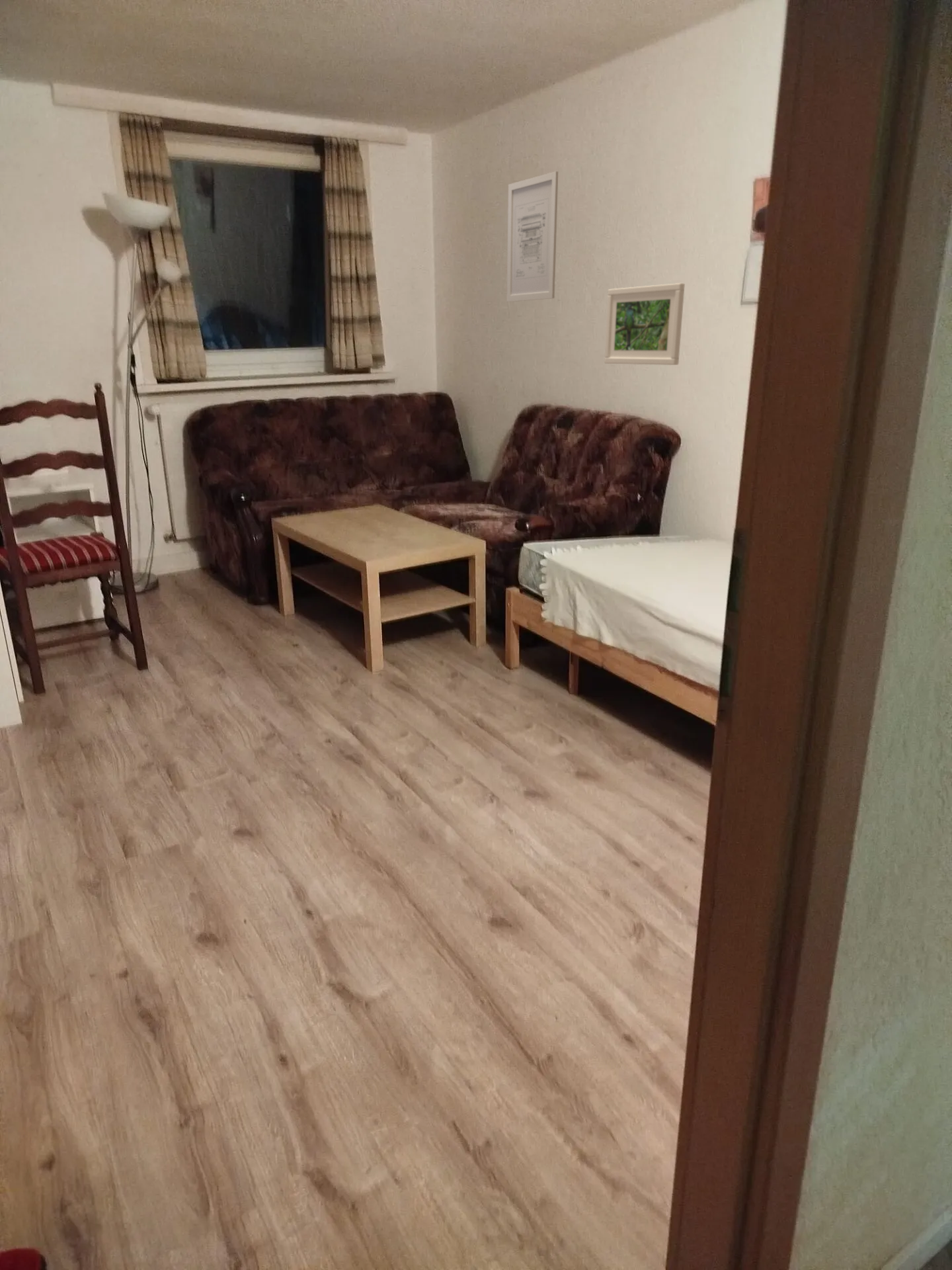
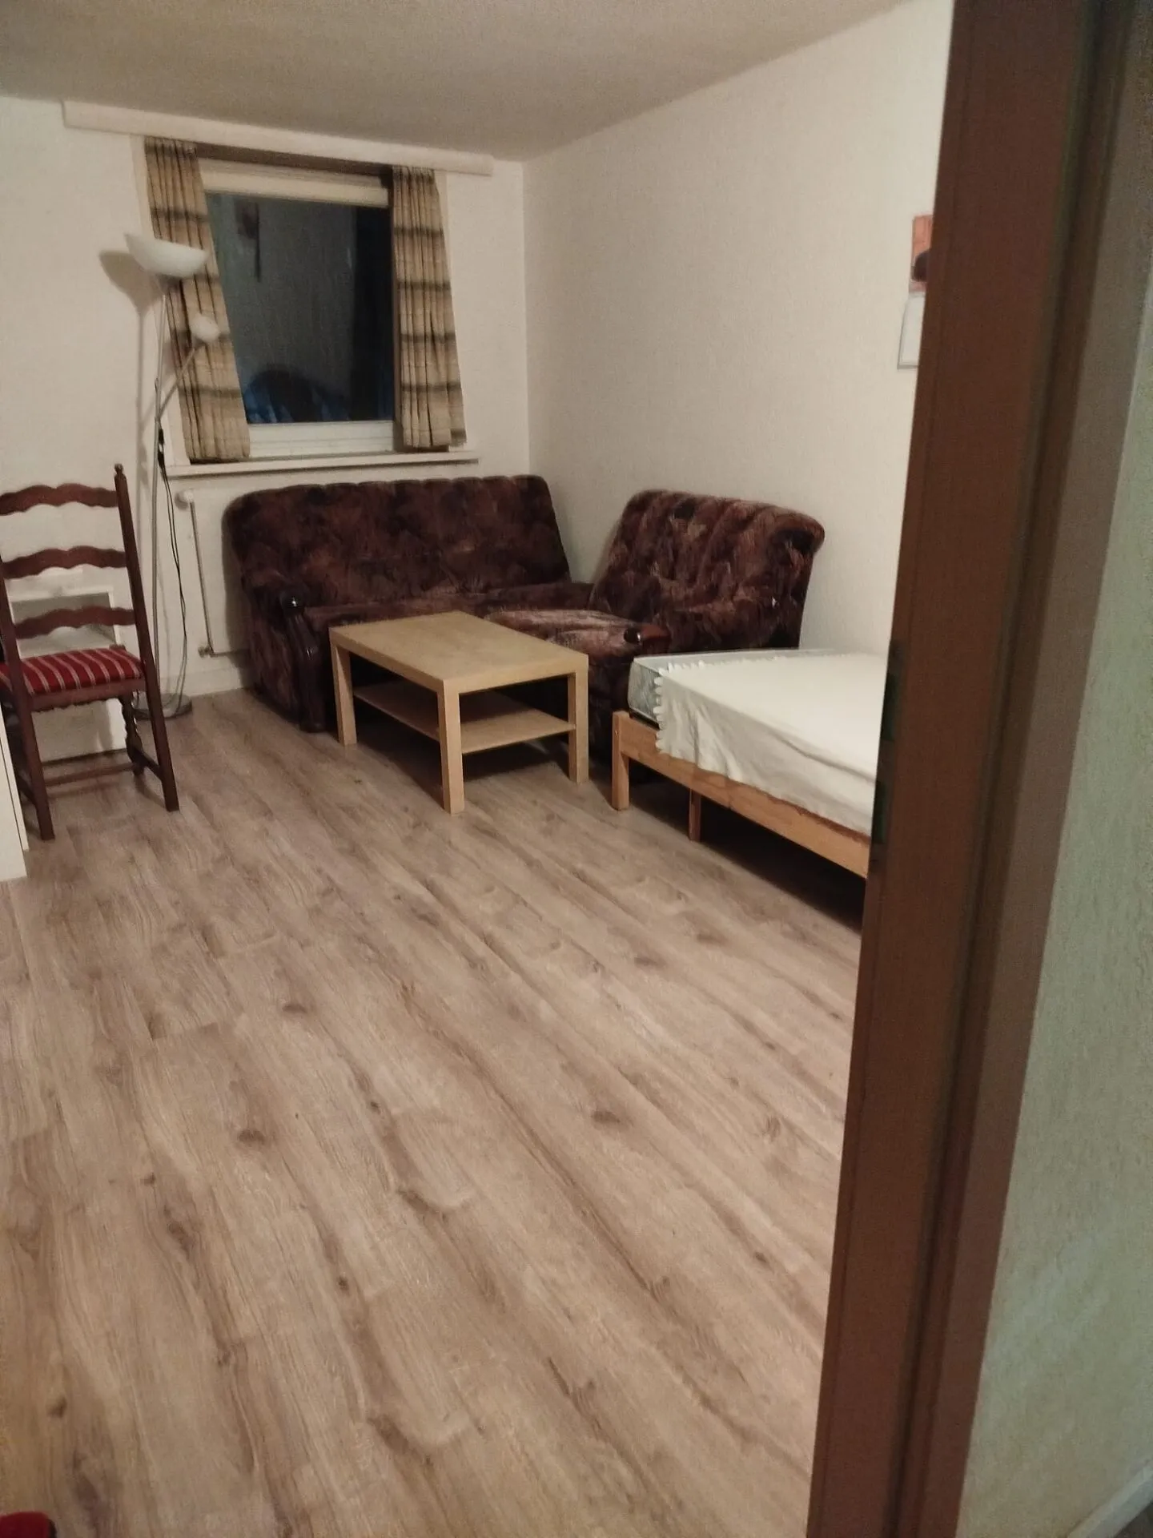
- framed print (642, 325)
- wall art (531, 240)
